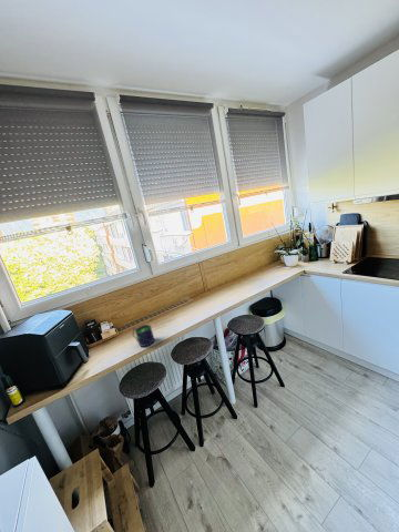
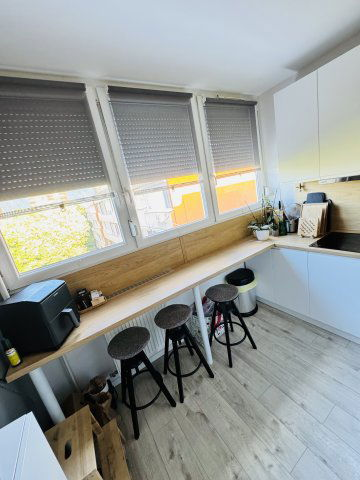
- mug (142, 335)
